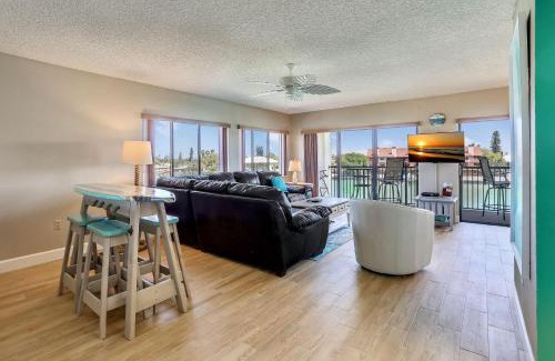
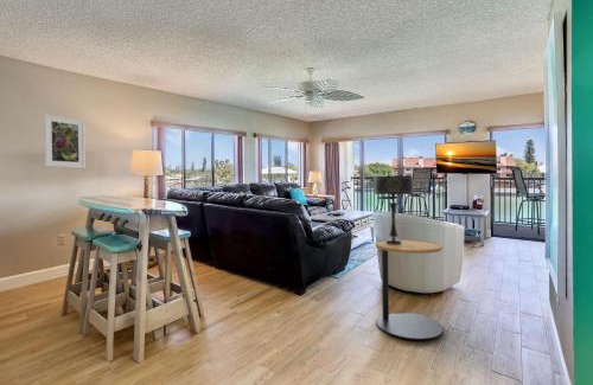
+ side table (388, 287)
+ table lamp (393, 208)
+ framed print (65, 142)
